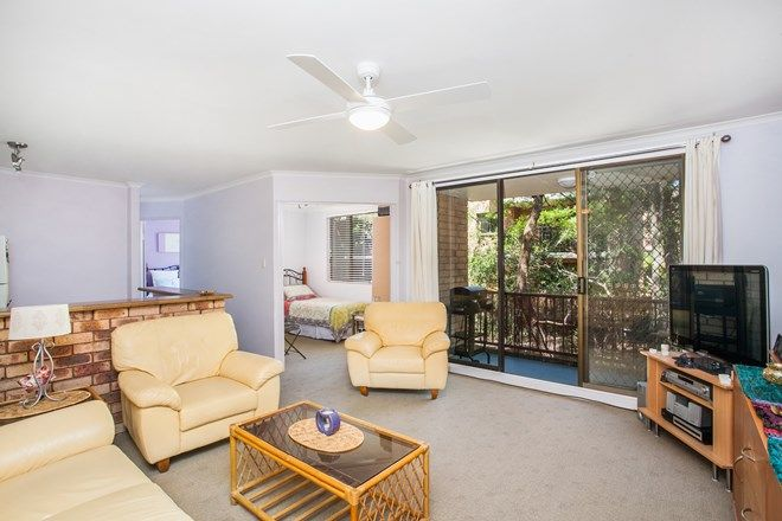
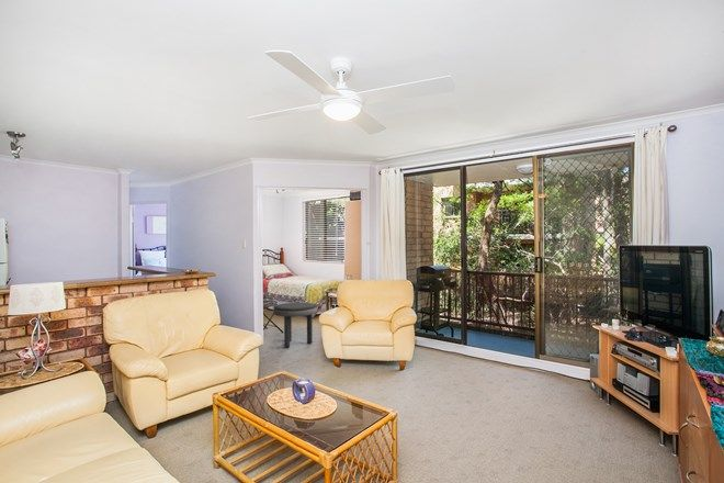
+ side table (291, 324)
